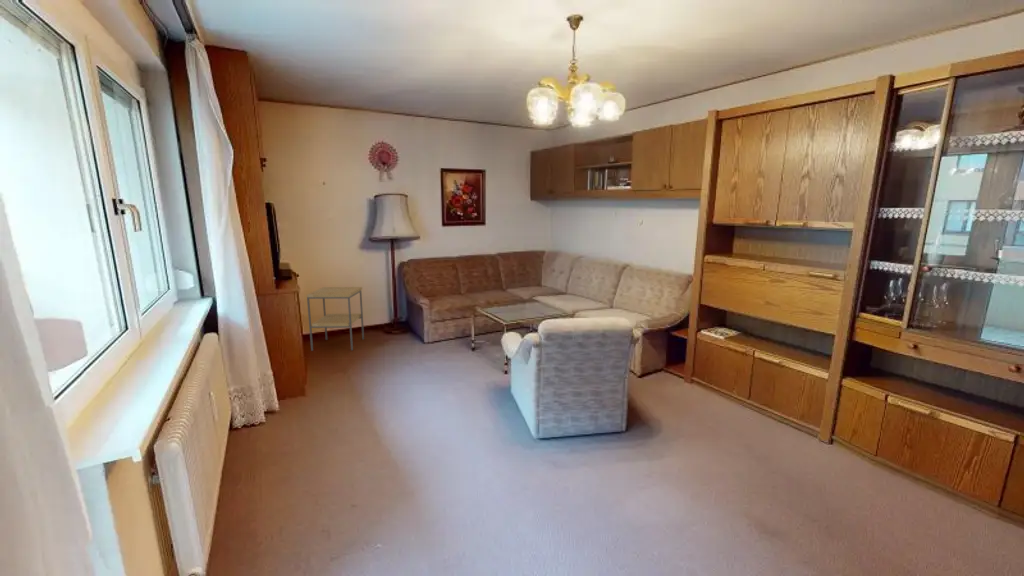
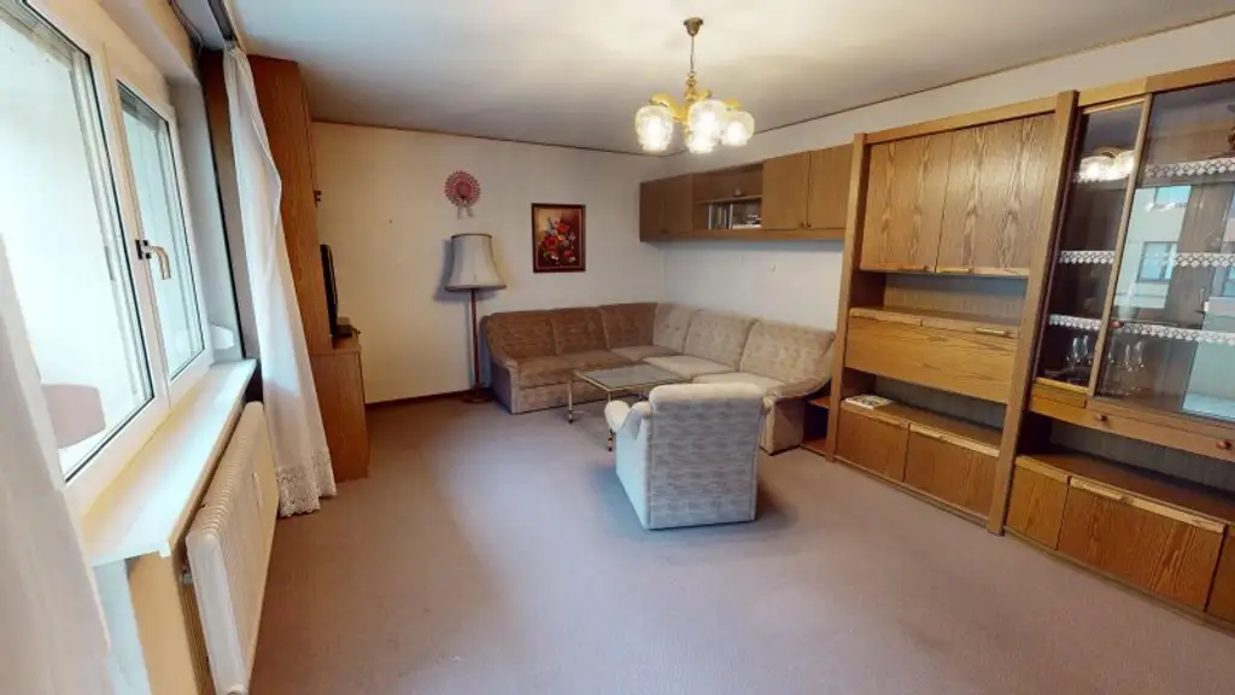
- side table (337, 317)
